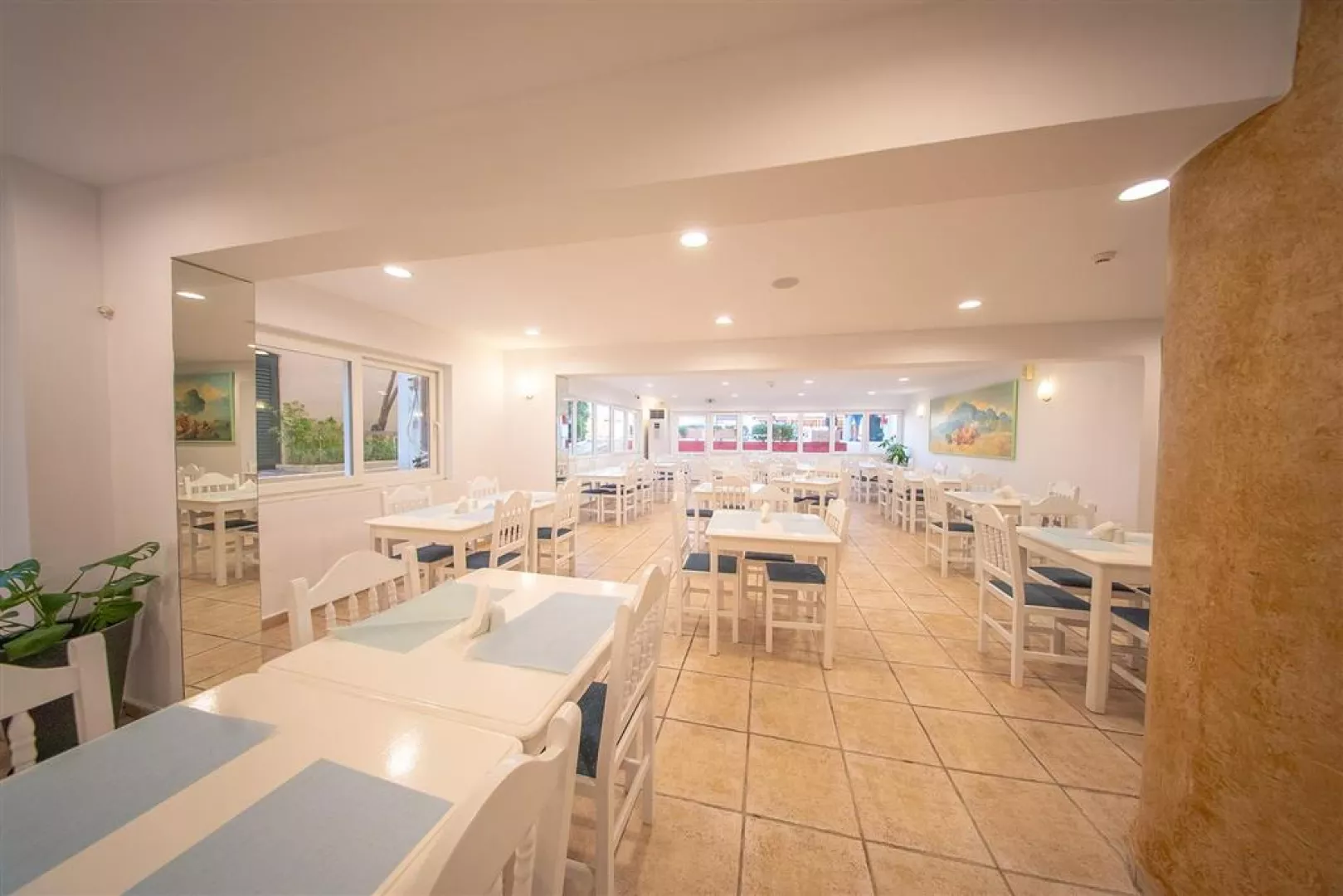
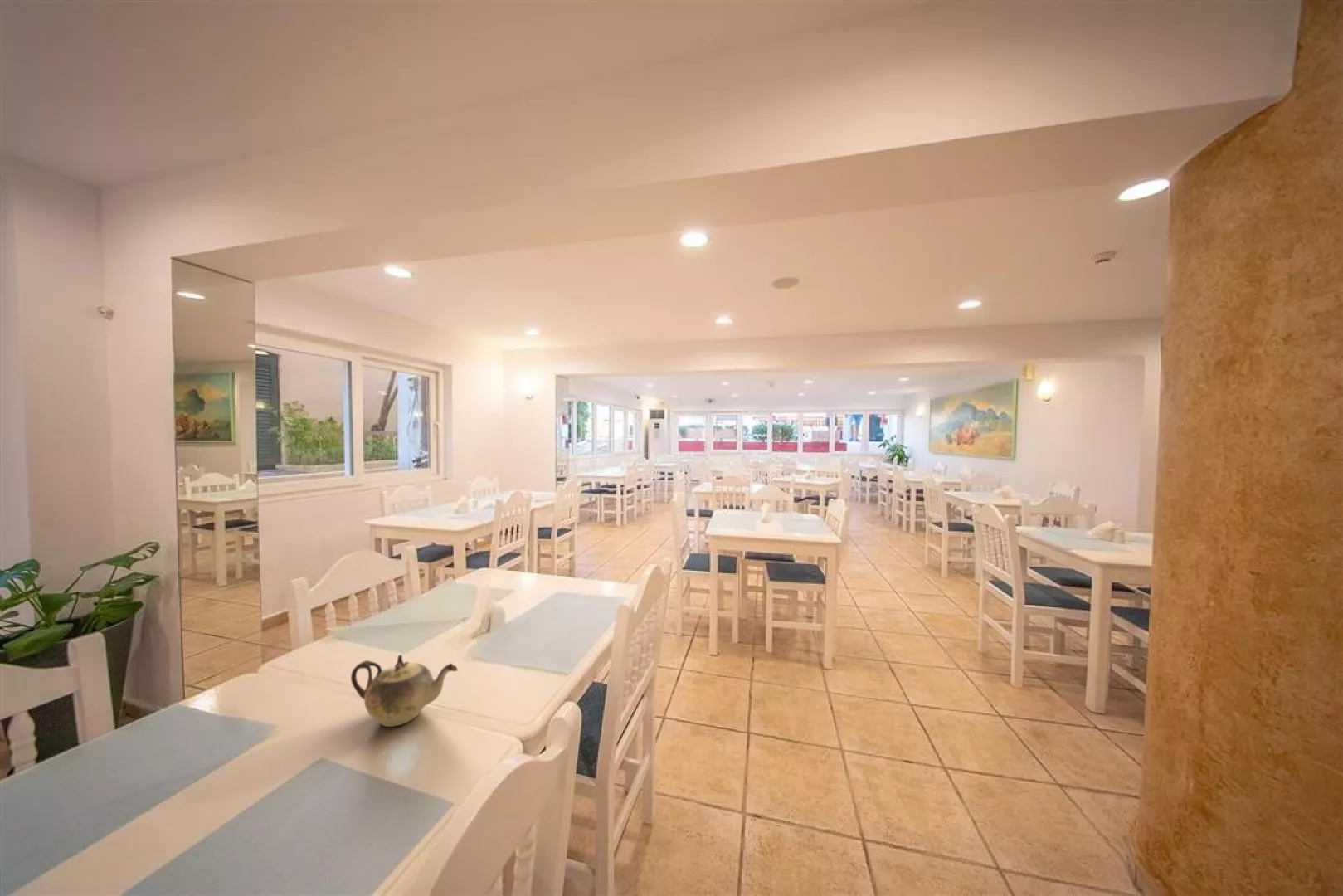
+ teapot (405, 685)
